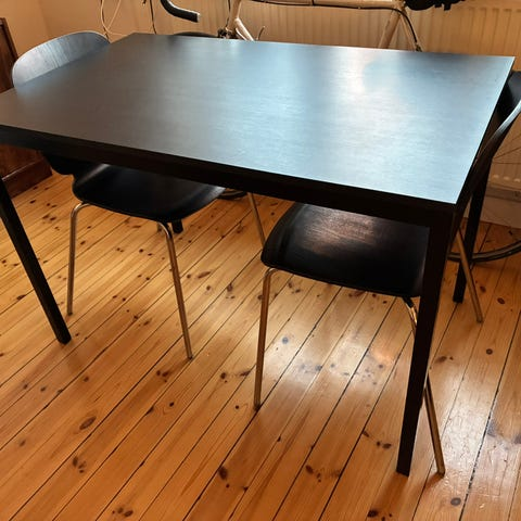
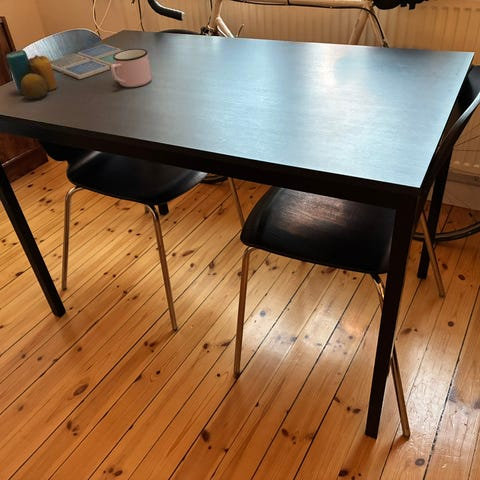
+ candle (34, 72)
+ mug (129, 69)
+ drink coaster (93, 60)
